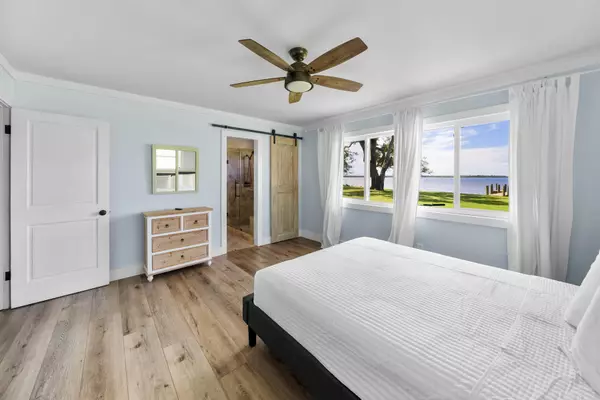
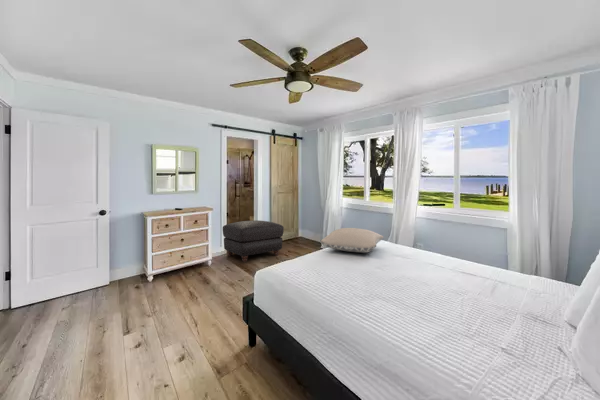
+ pillow (353, 239)
+ ottoman (253, 238)
